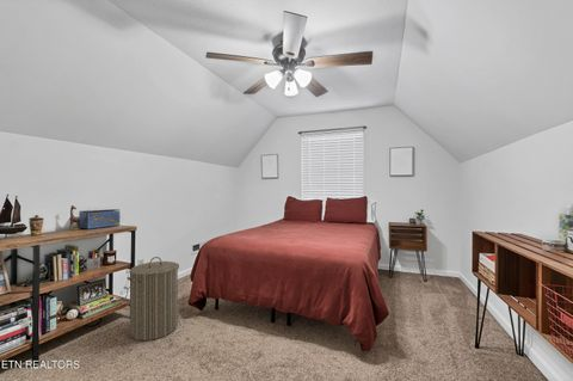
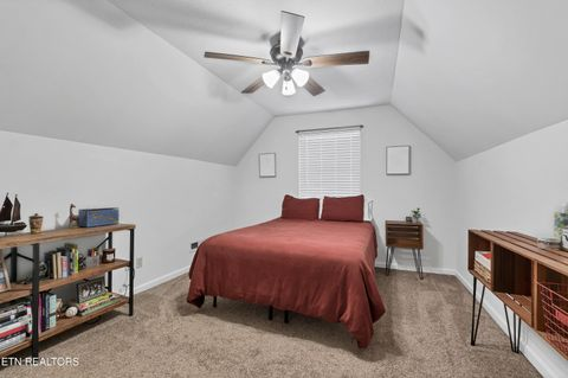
- laundry hamper (154, 293)
